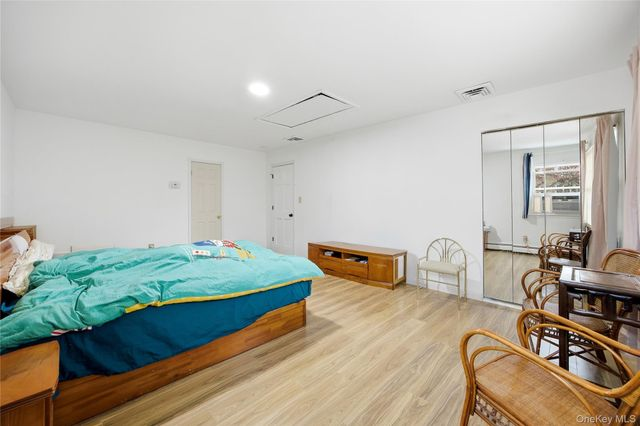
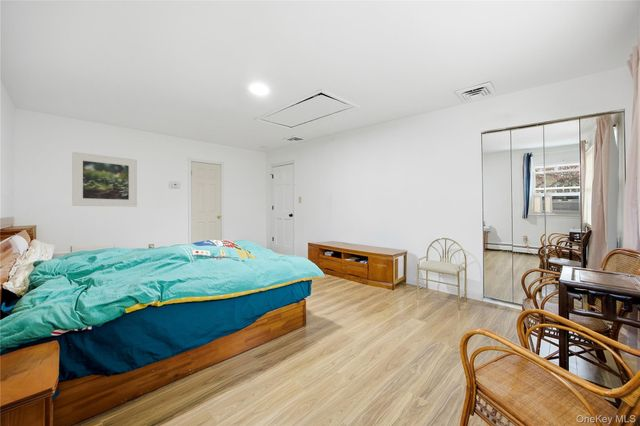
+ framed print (106, 181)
